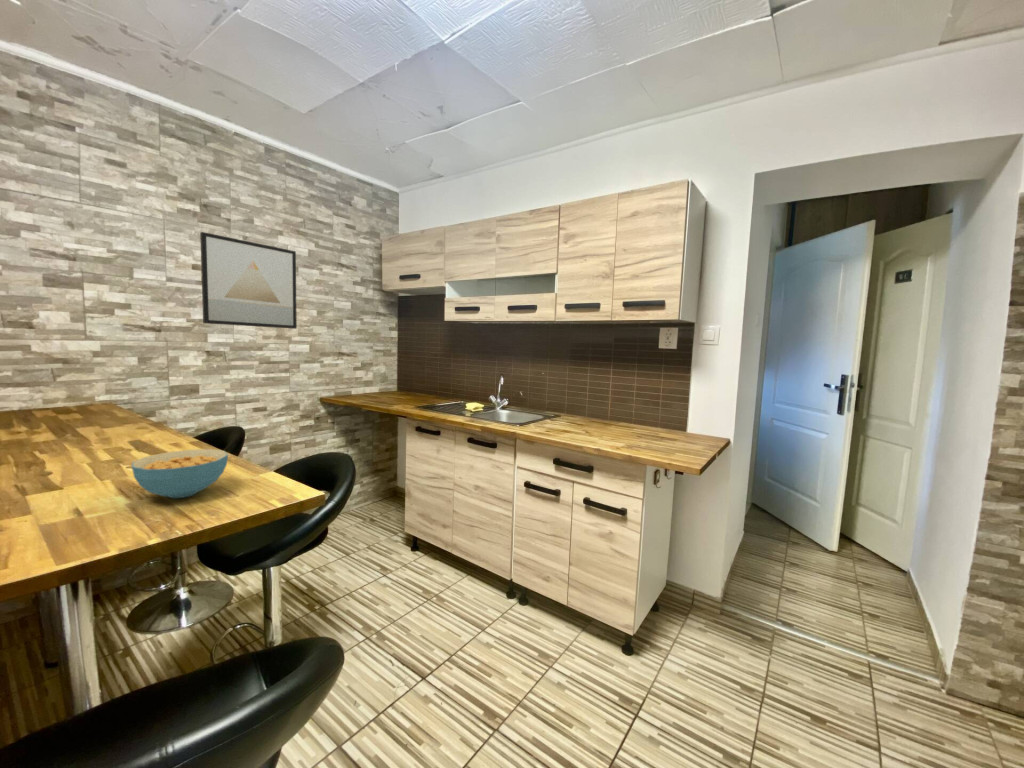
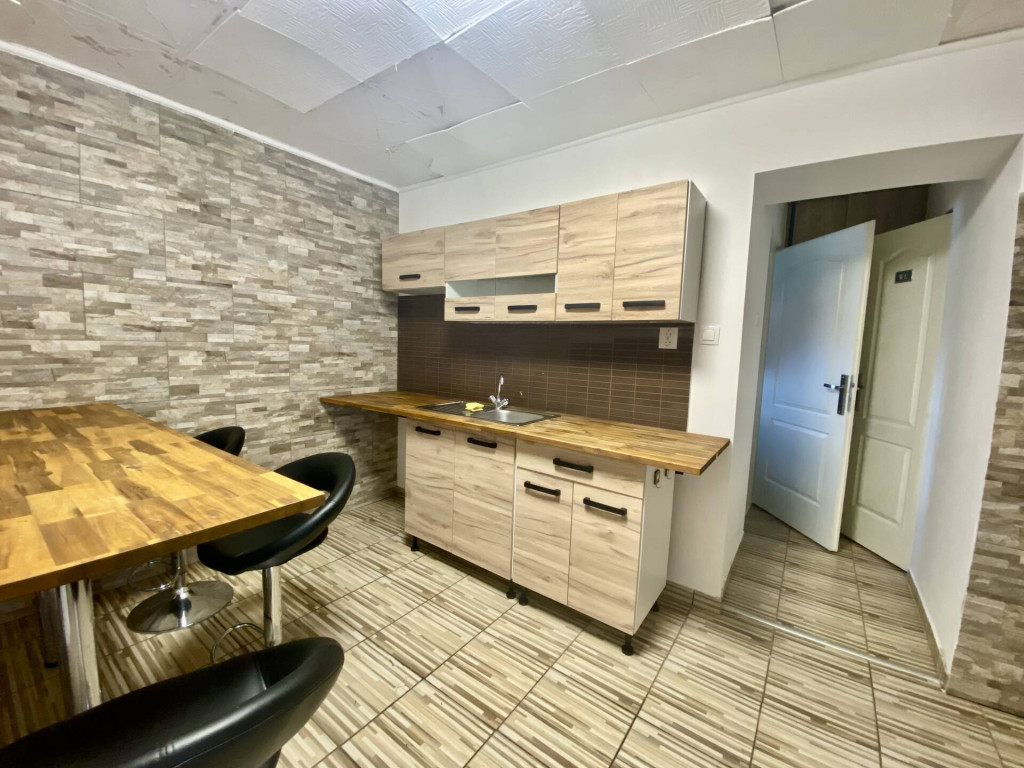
- wall art (252, 284)
- cereal bowl (182, 476)
